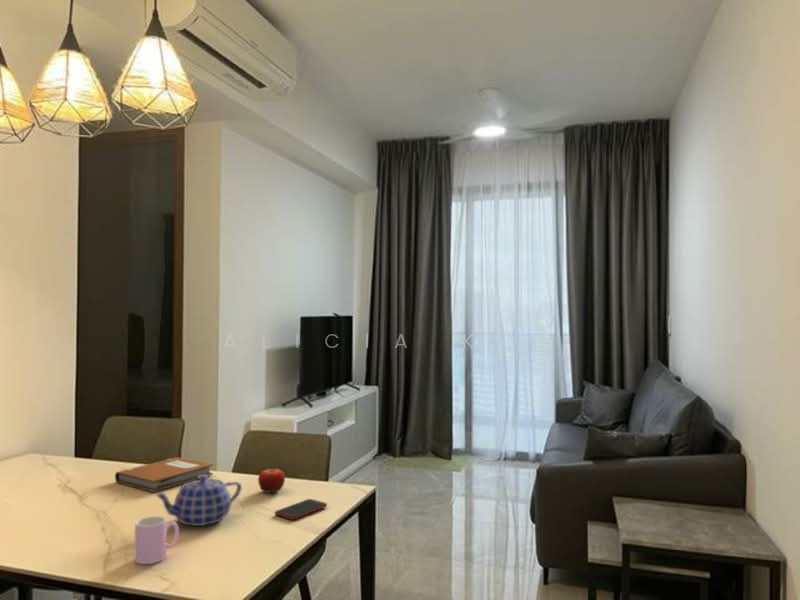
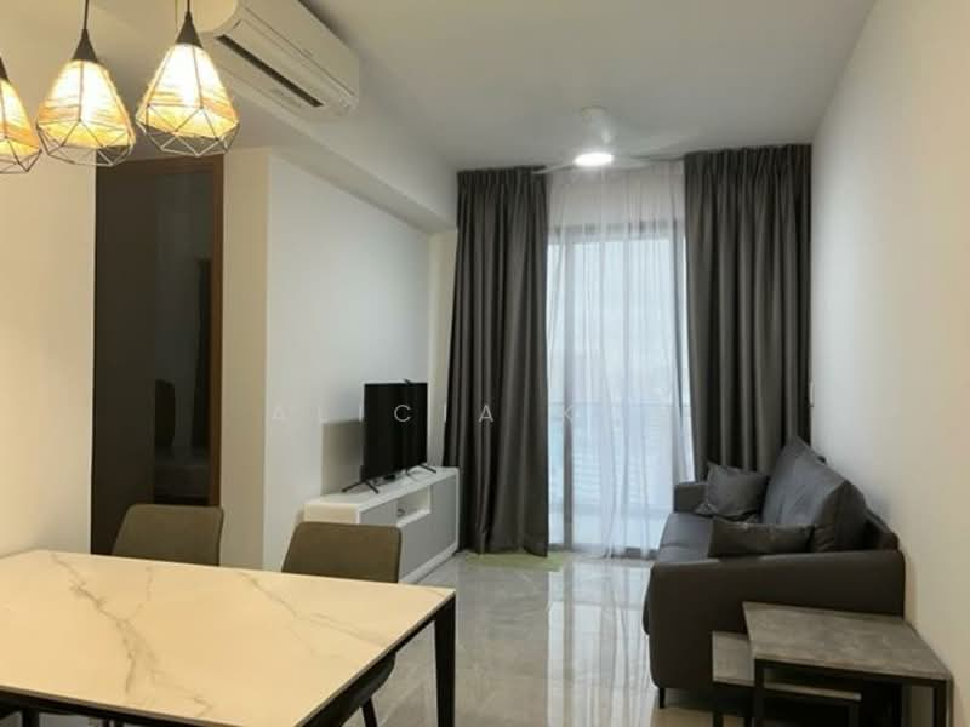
- cup (157, 538)
- teapot (199, 498)
- notebook (166, 472)
- cell phone (301, 509)
- fruit (271, 478)
